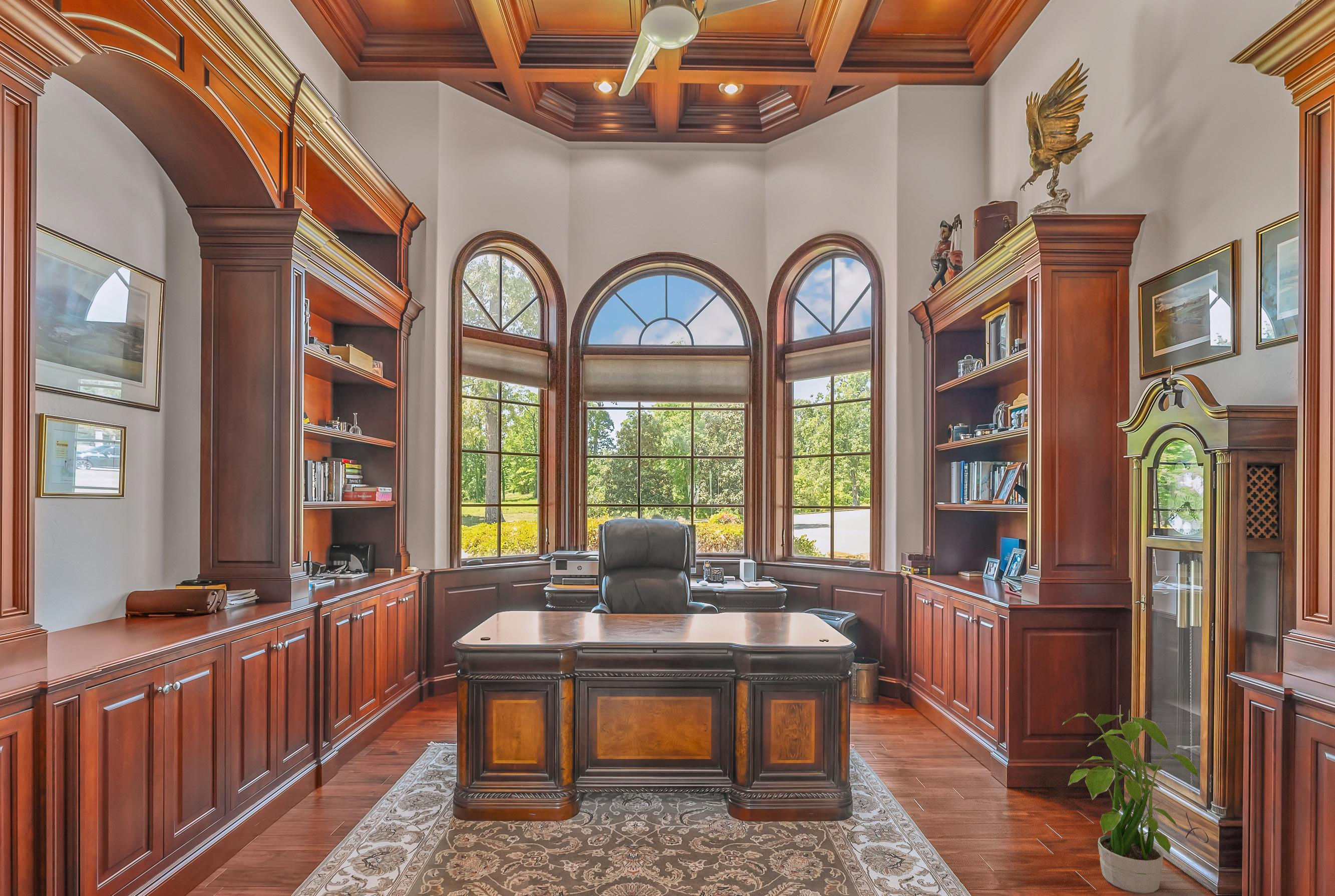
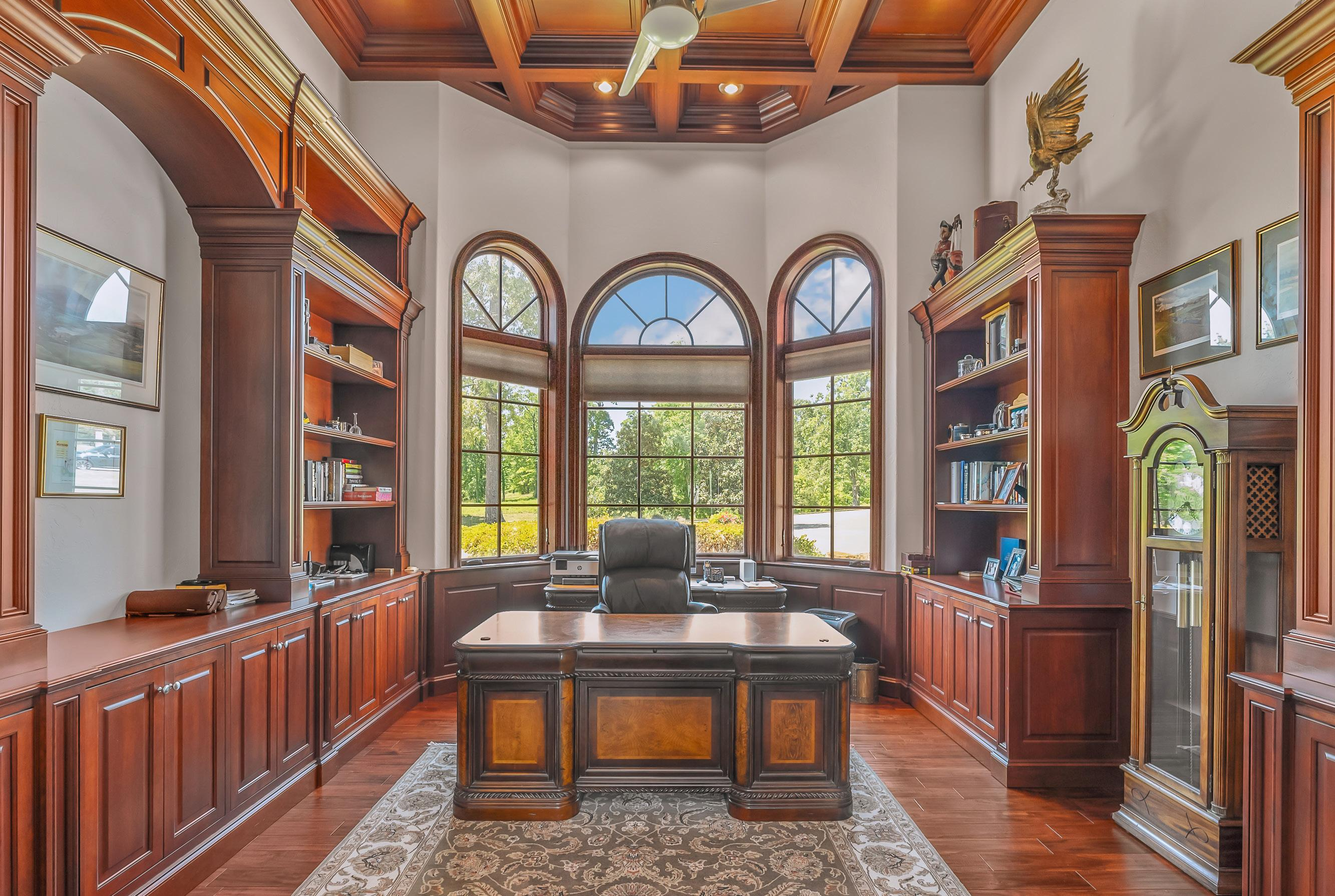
- potted plant (1118, 793)
